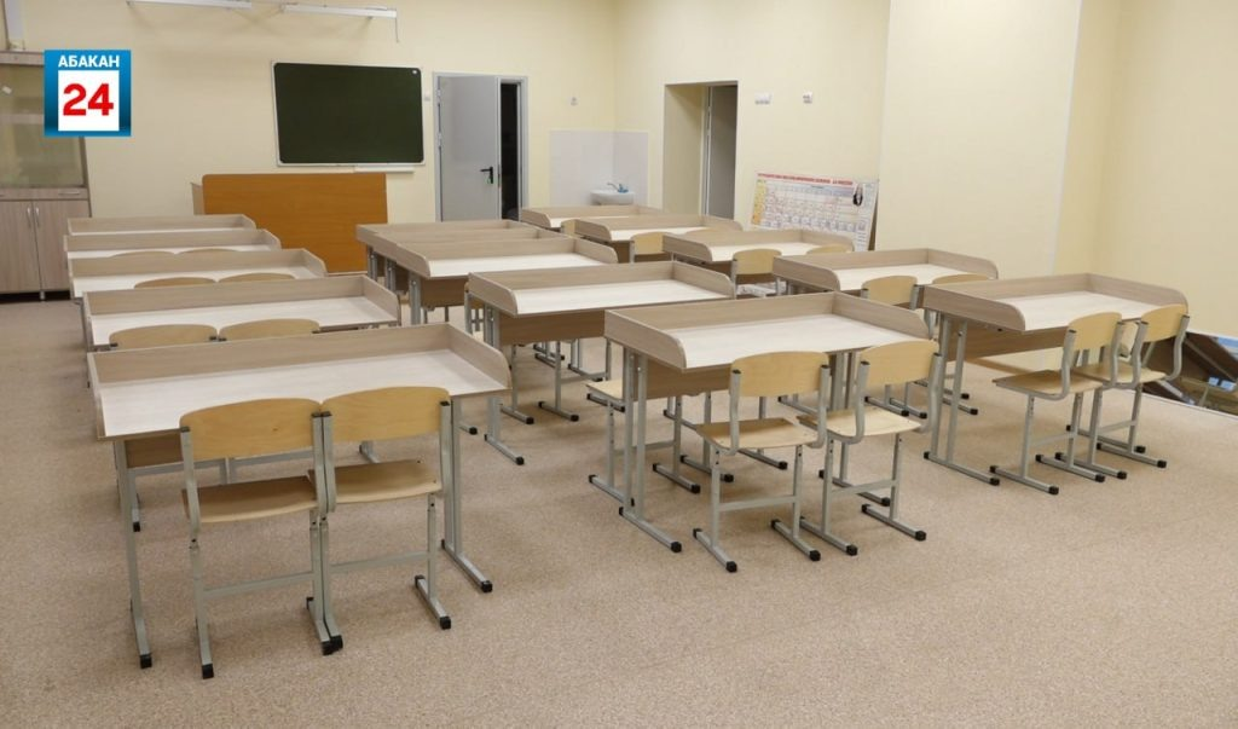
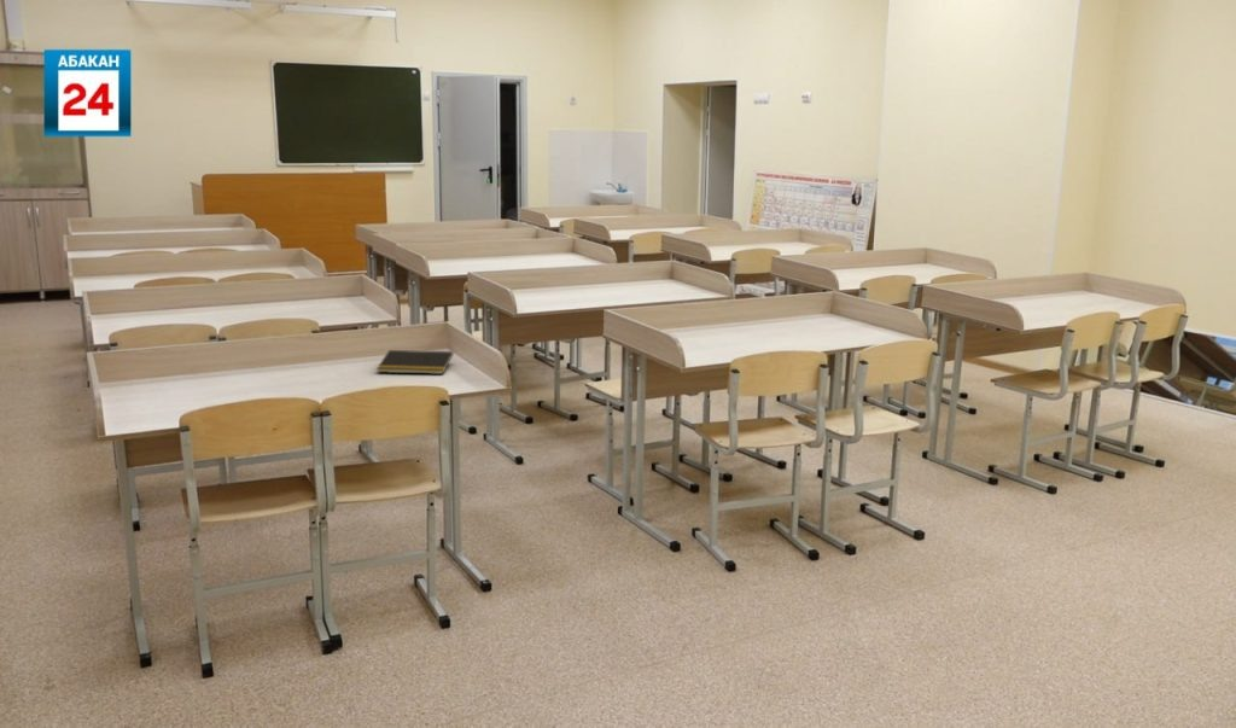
+ notepad (415, 361)
